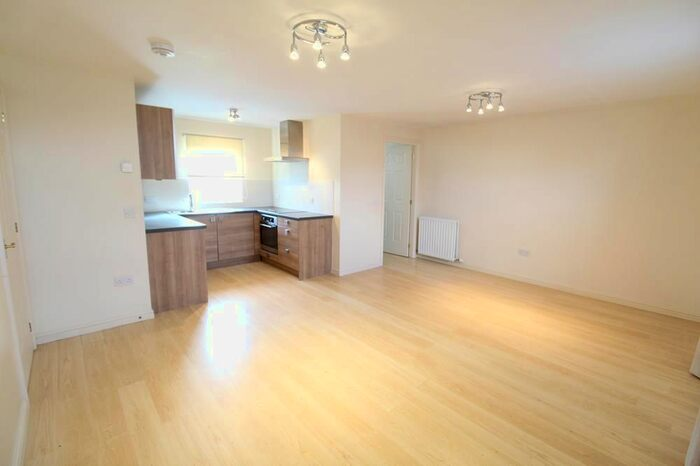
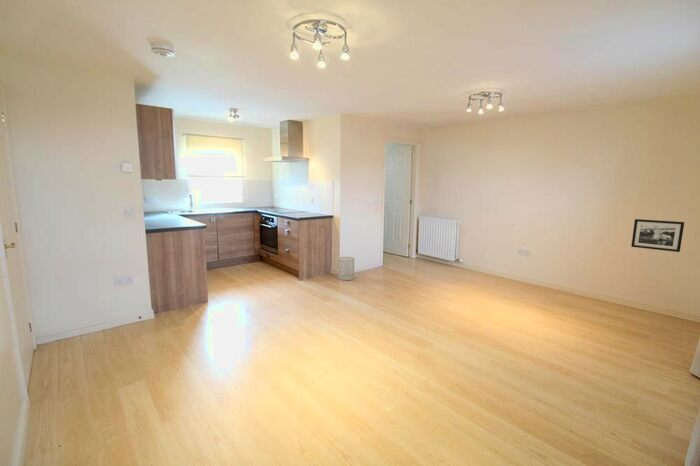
+ picture frame (656, 235)
+ wastebasket (346, 268)
